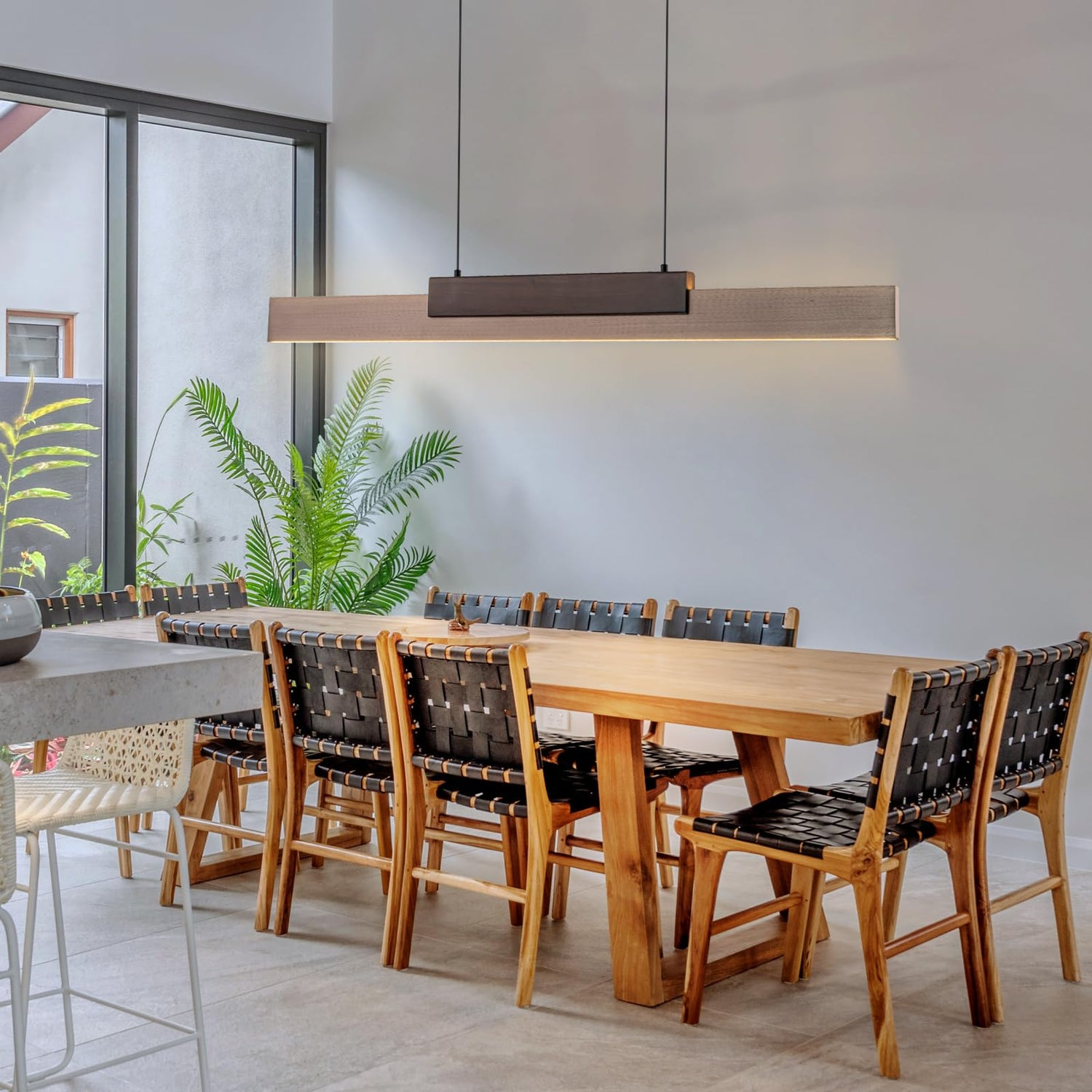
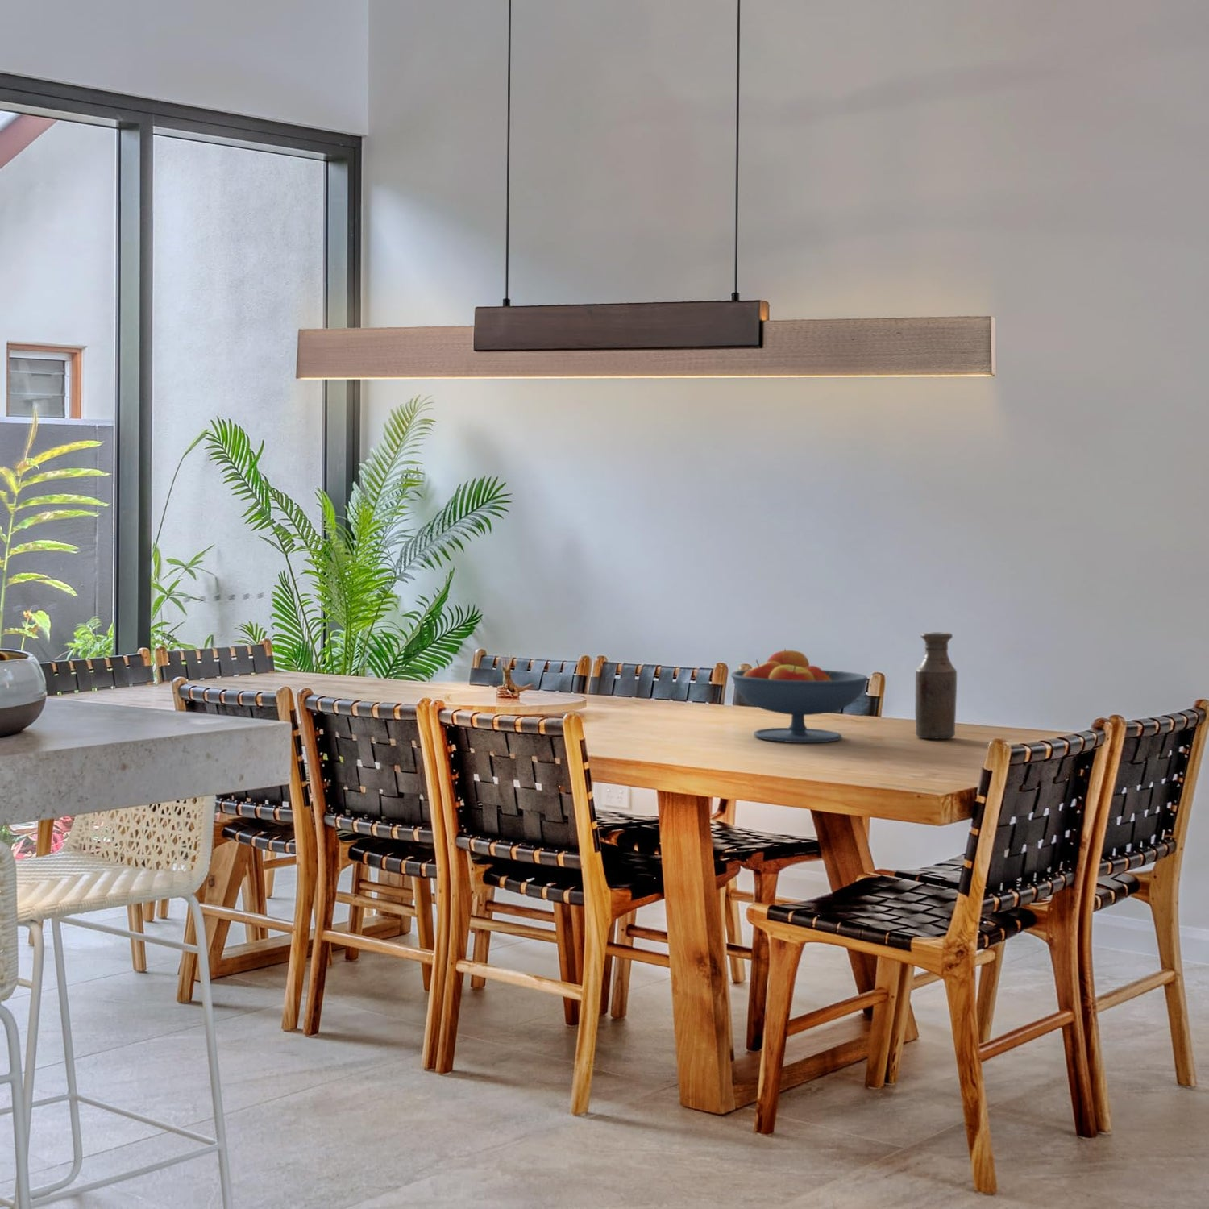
+ bottle (936, 684)
+ fruit bowl (798, 695)
